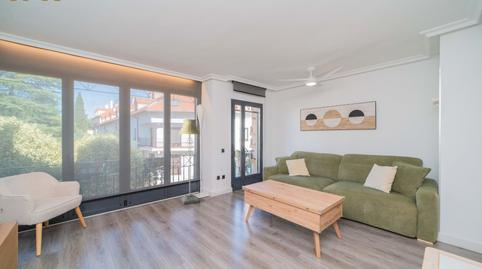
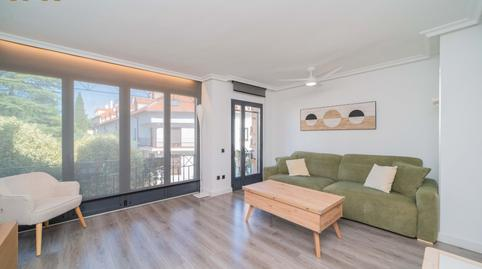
- floor lamp (189, 160)
